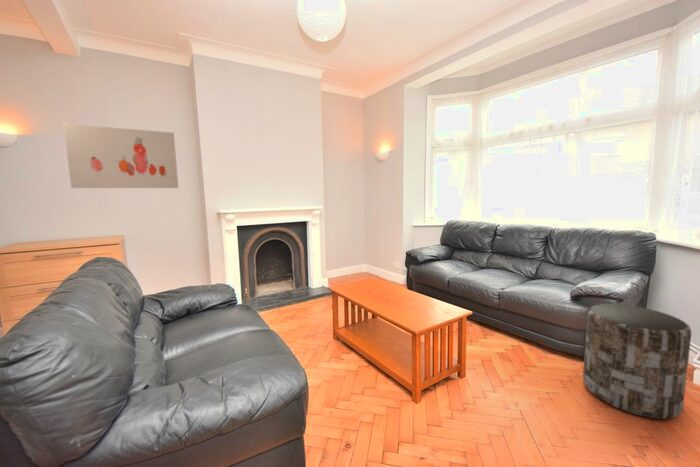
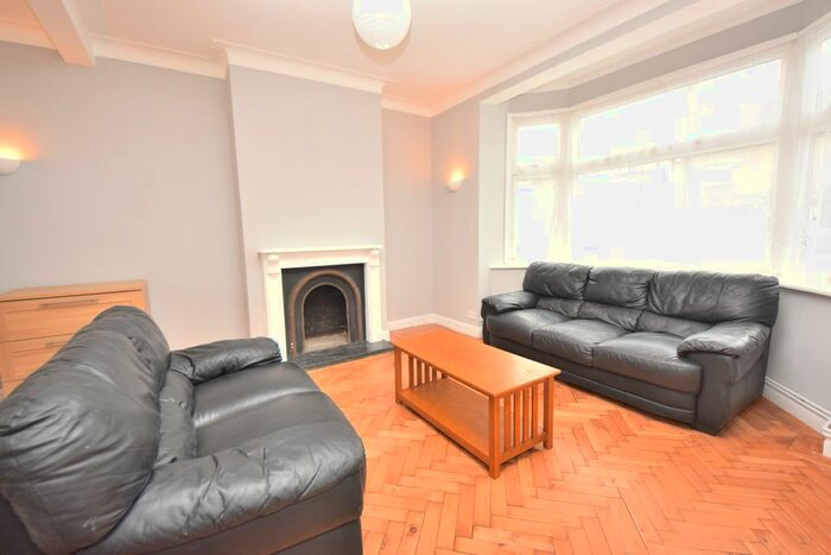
- wall art (126, 158)
- side table (632, 355)
